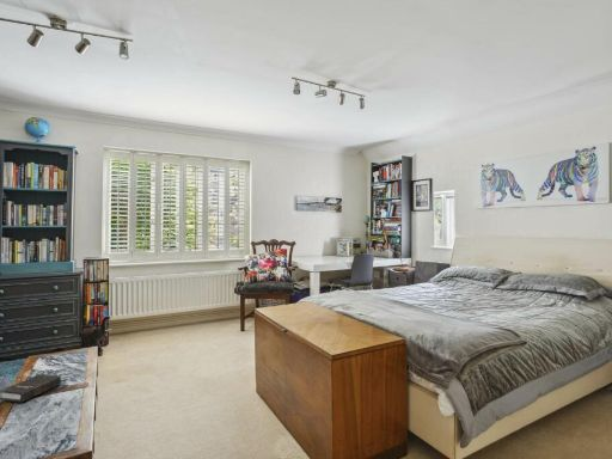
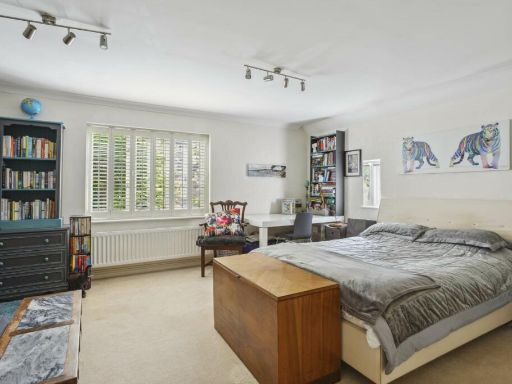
- hardback book (31, 387)
